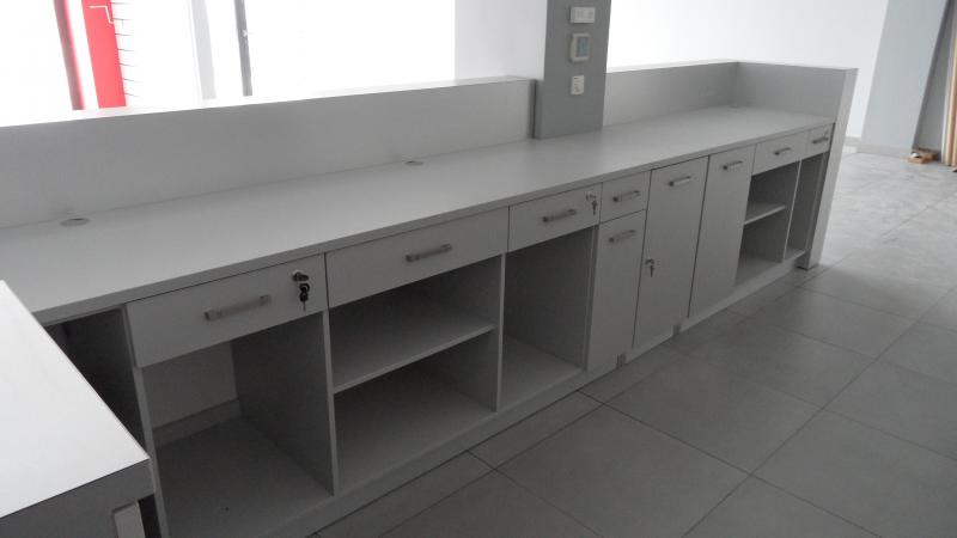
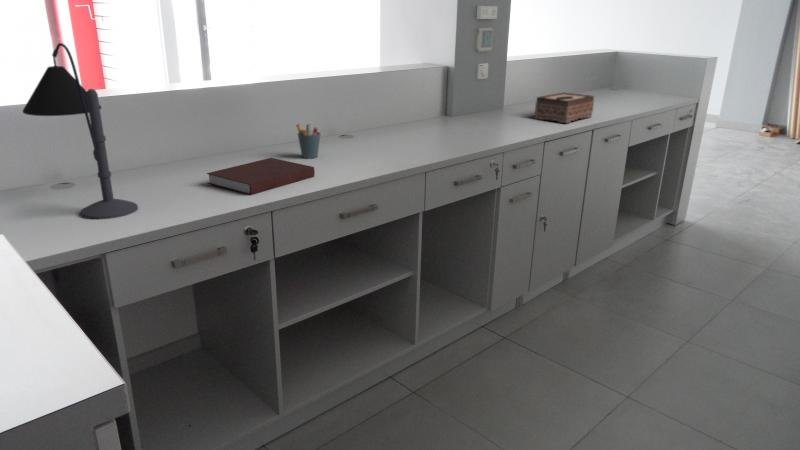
+ notebook (262, 175)
+ desk lamp (87, 123)
+ tissue box (564, 107)
+ pen holder (308, 138)
